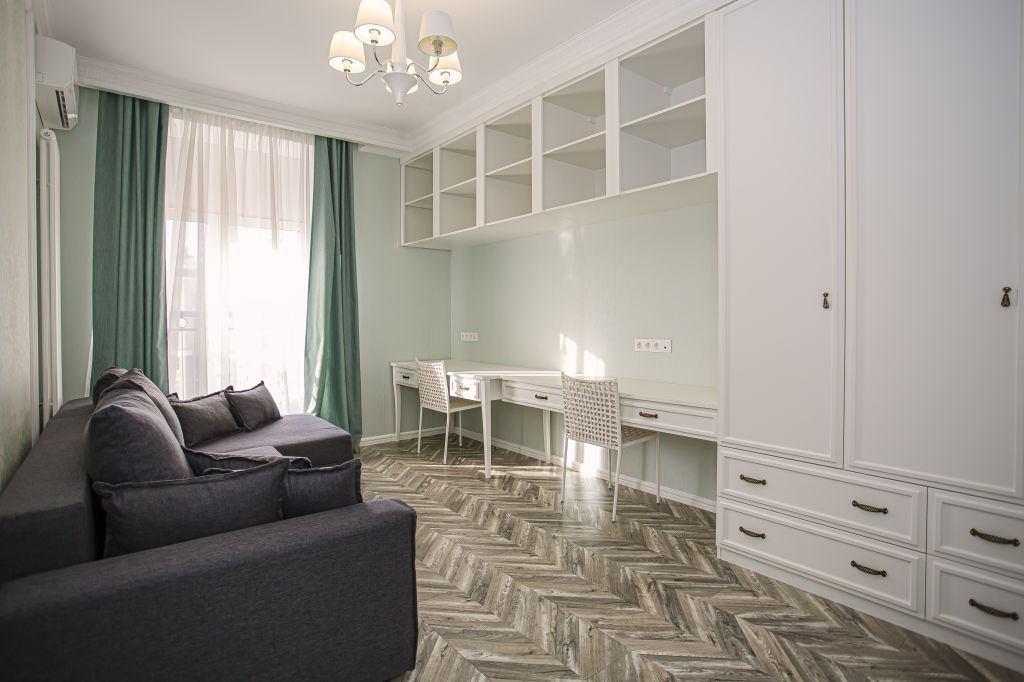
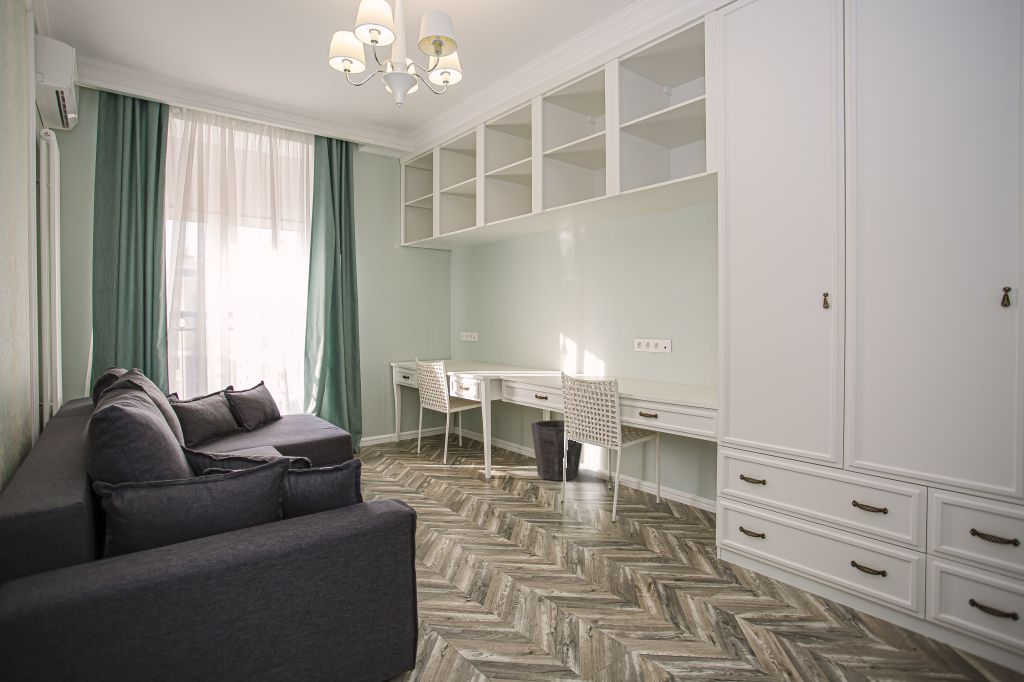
+ waste bin (557, 449)
